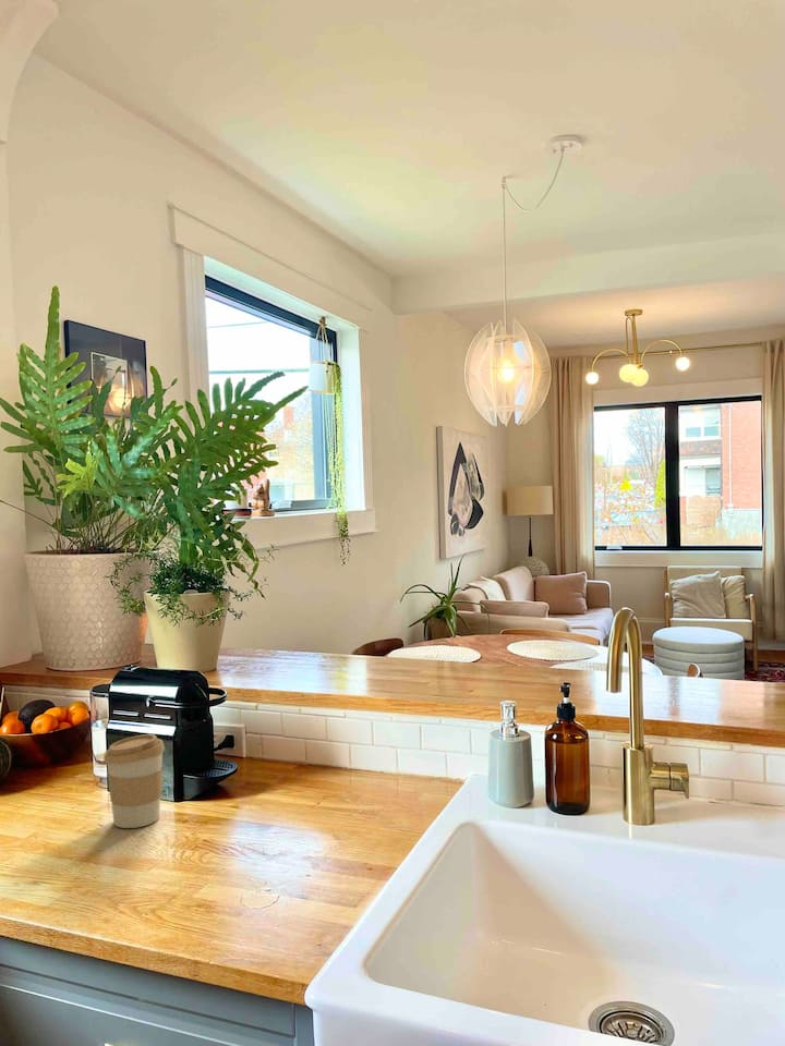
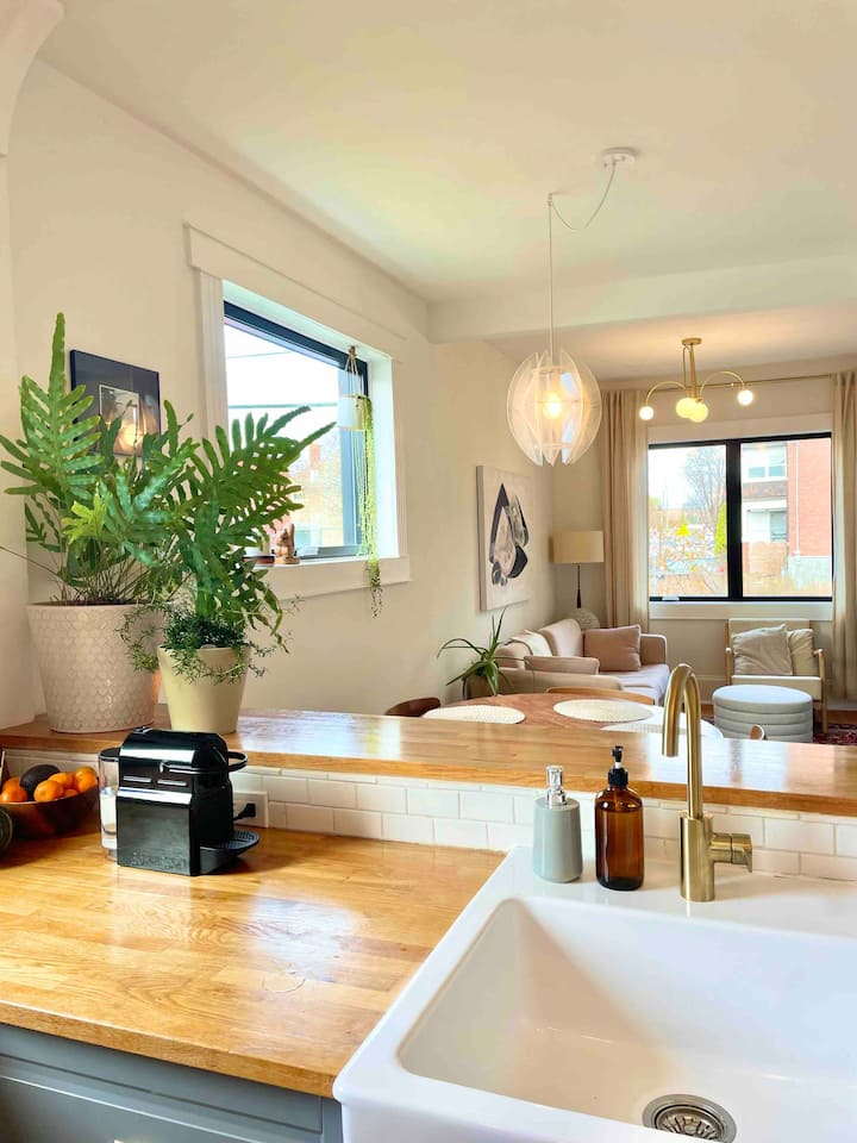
- coffee cup (135, 779)
